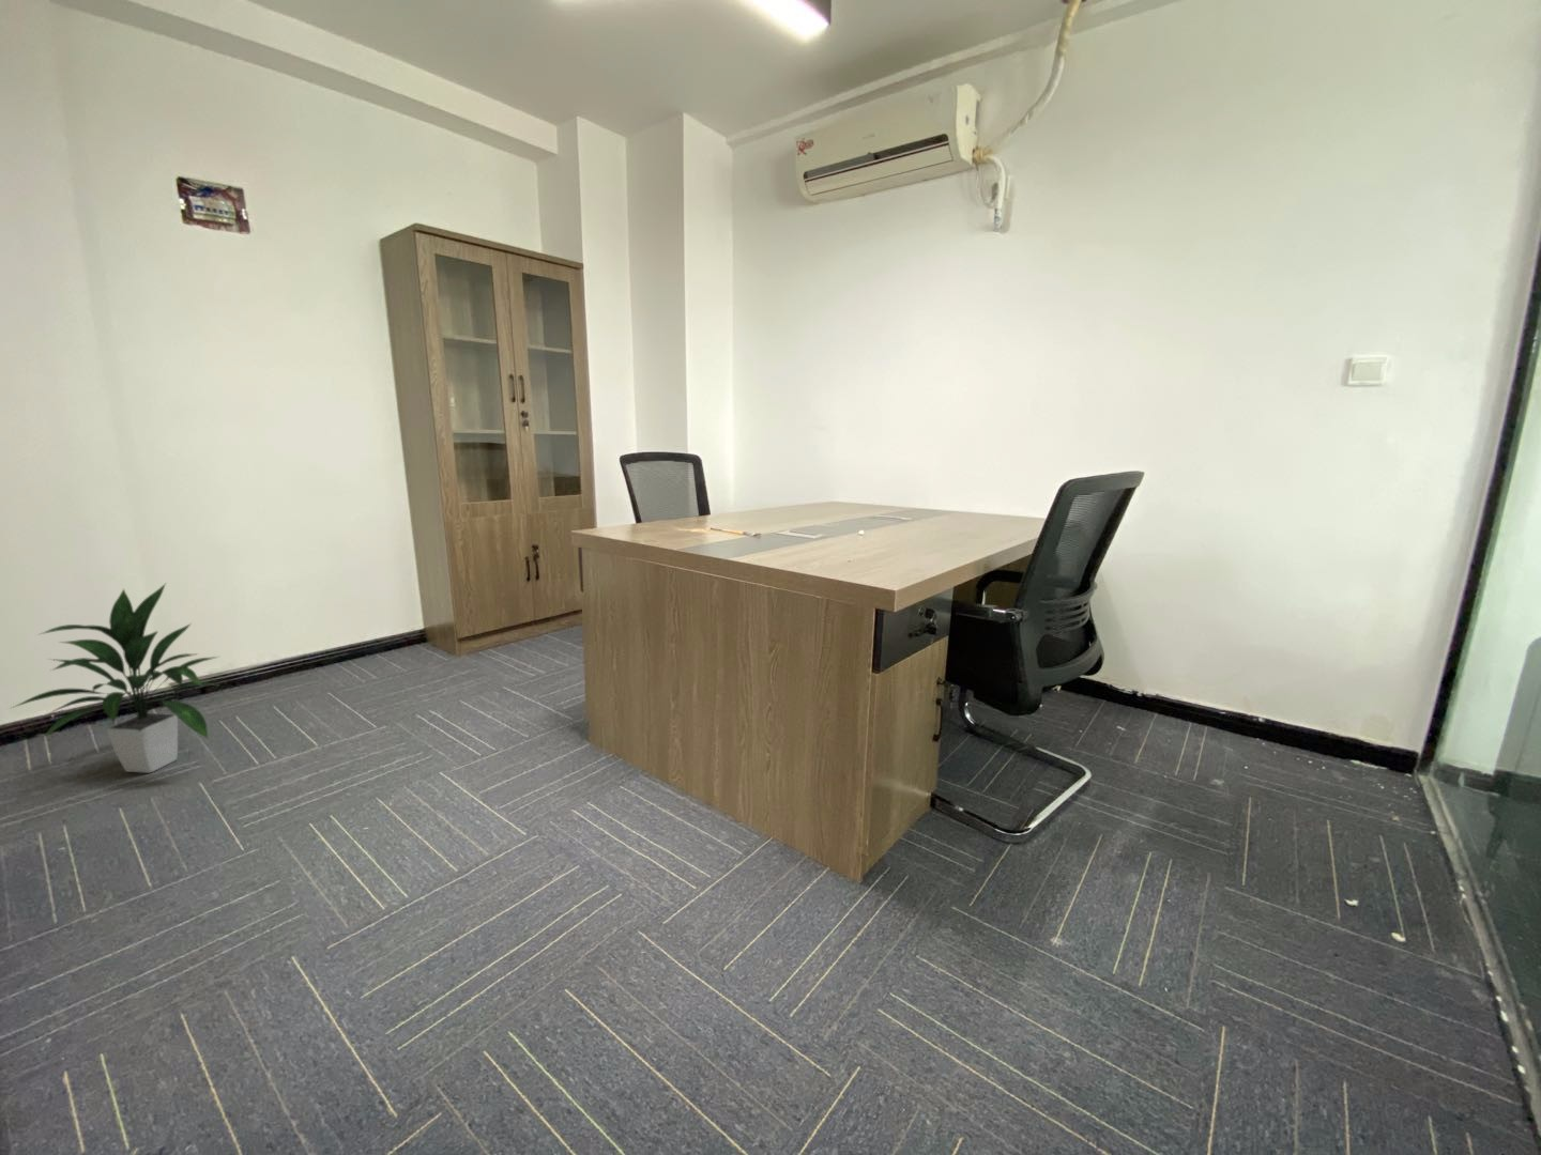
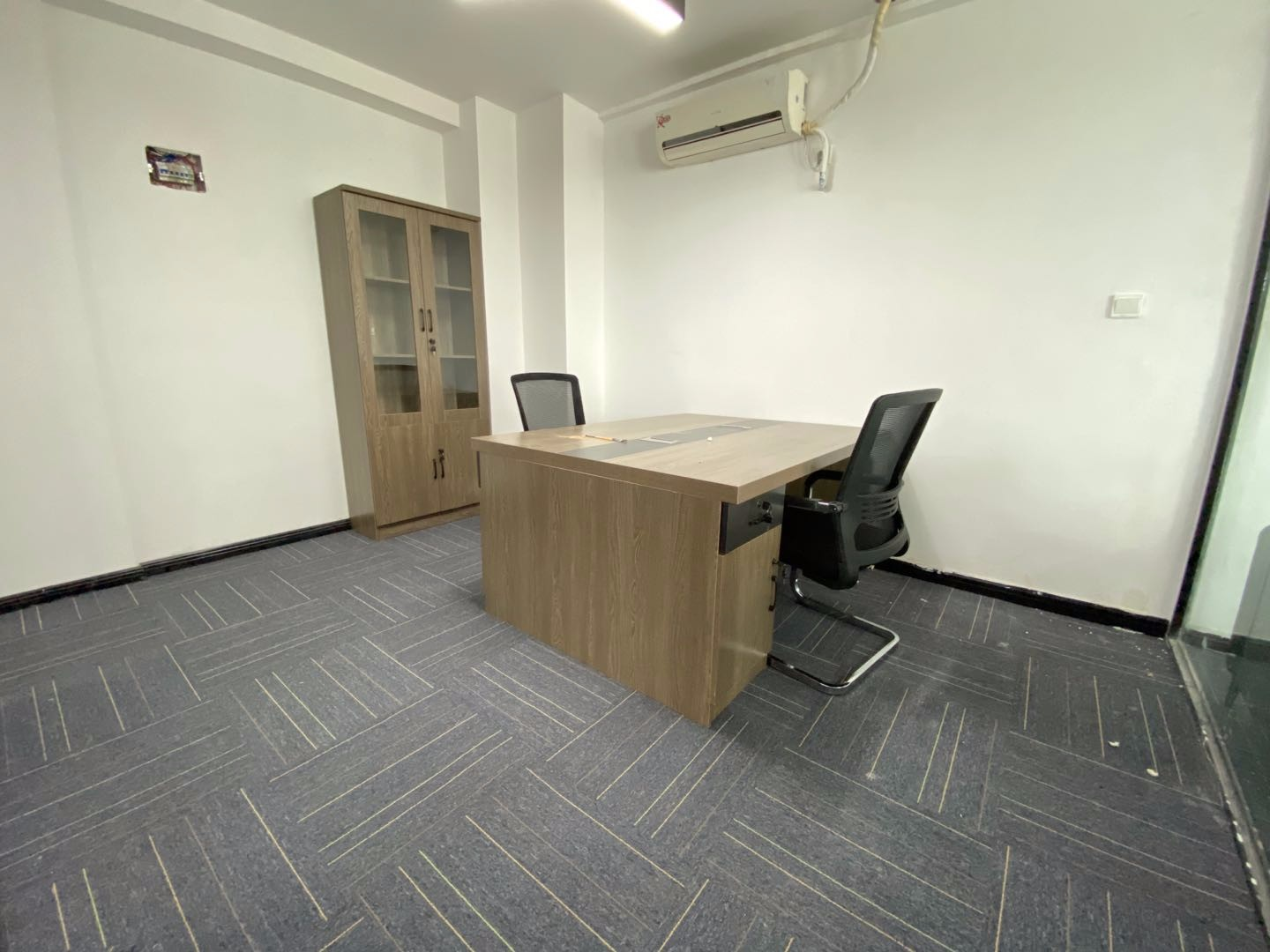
- indoor plant (135, 682)
